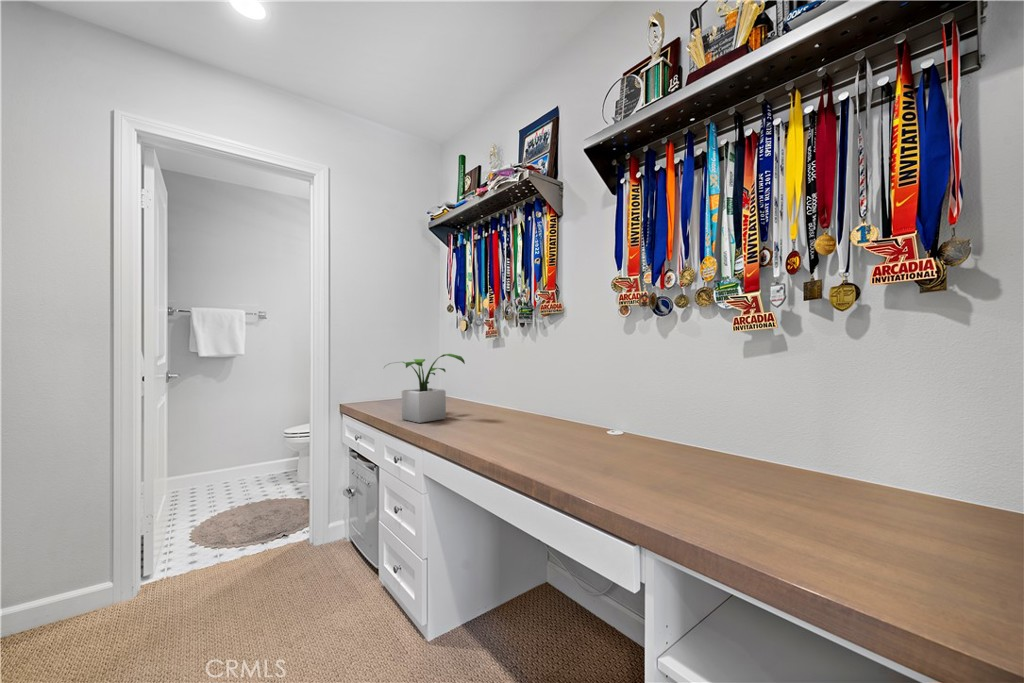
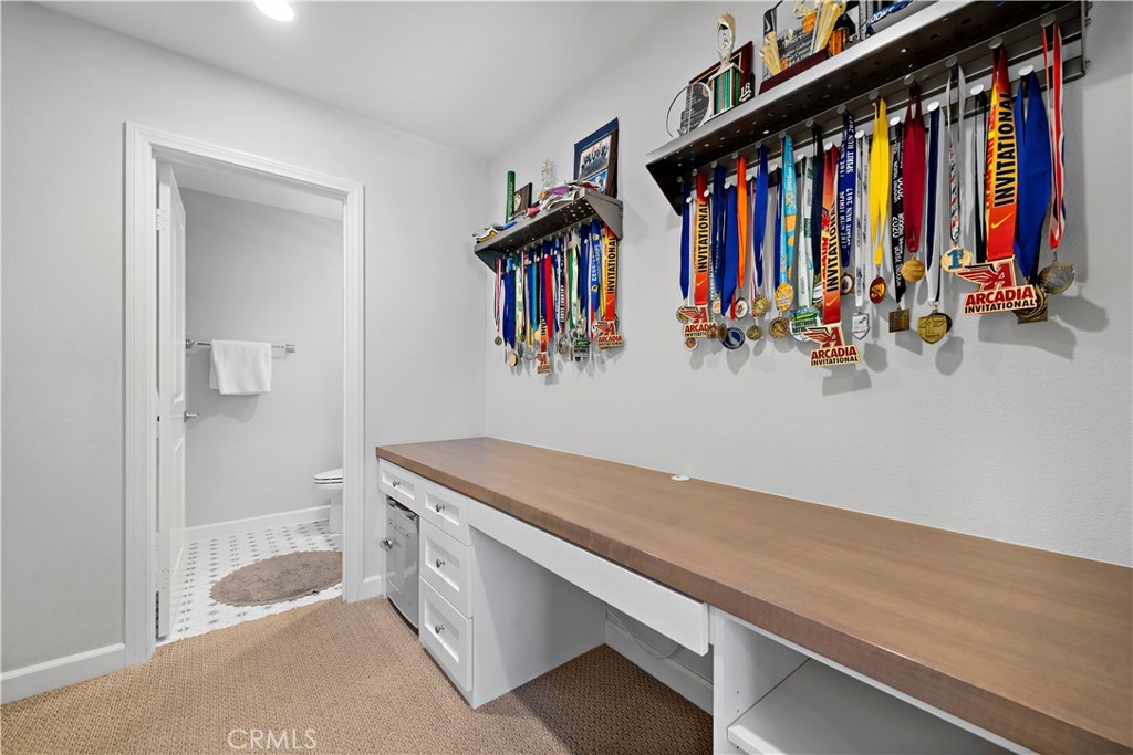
- potted plant (425, 386)
